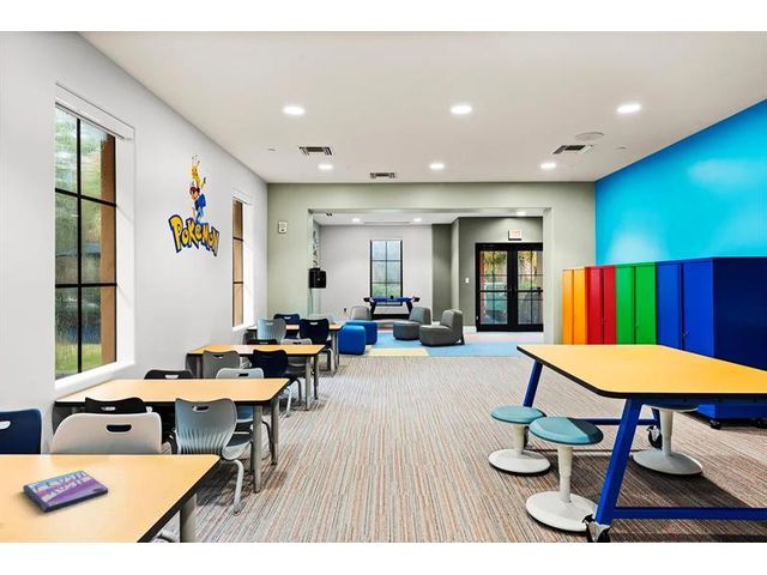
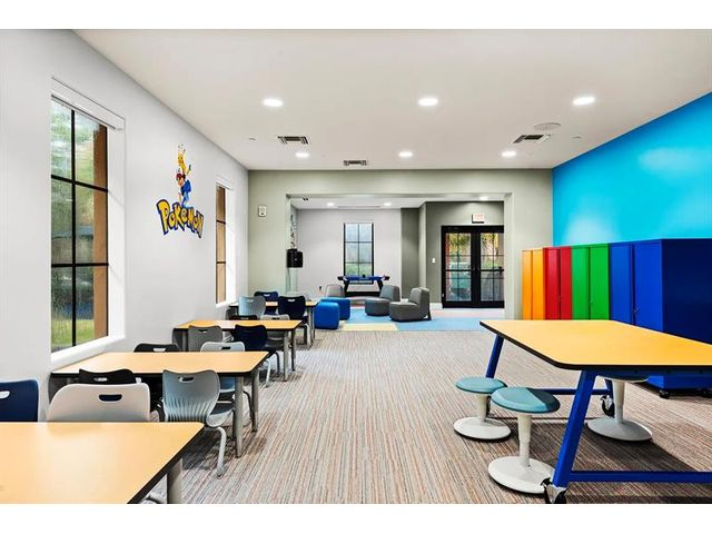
- video game case (65, 489)
